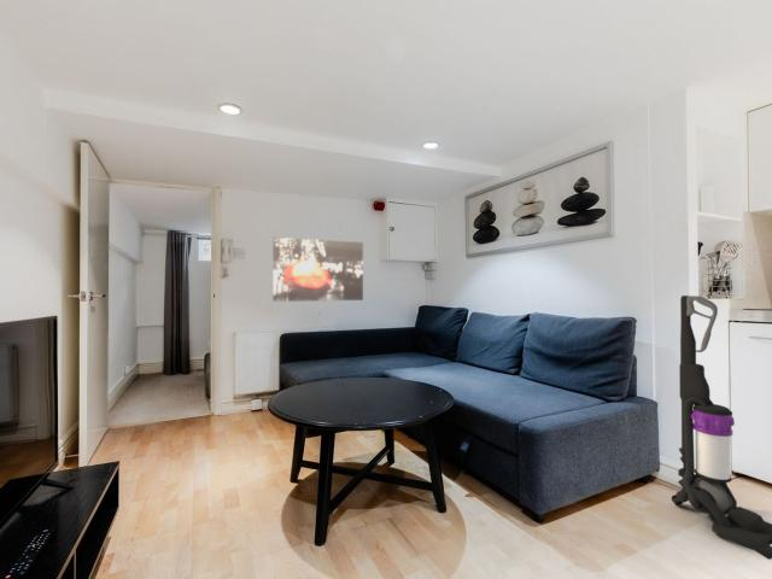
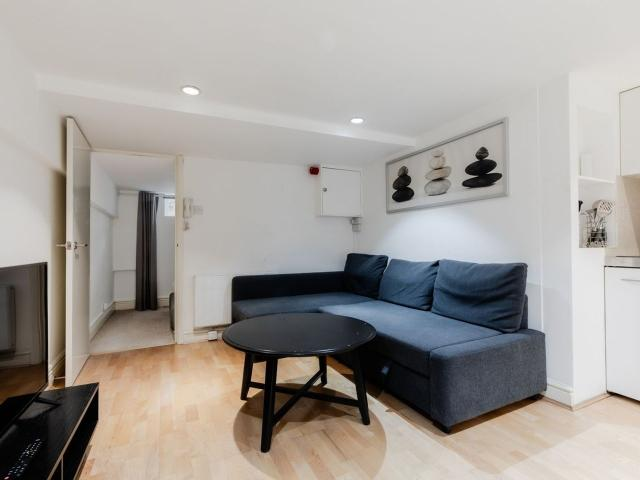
- wall art (320, 270)
- vacuum cleaner (721, 409)
